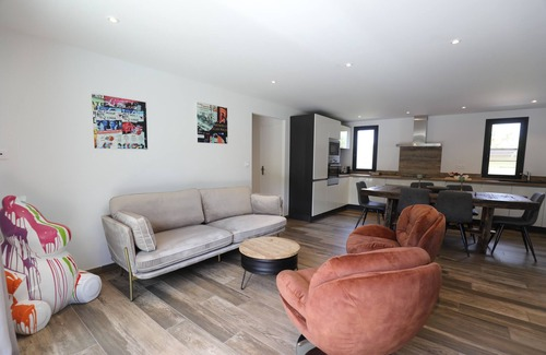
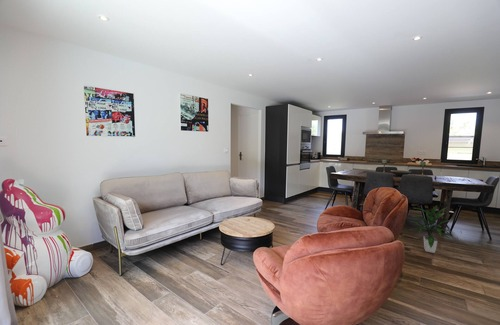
+ indoor plant (430, 228)
